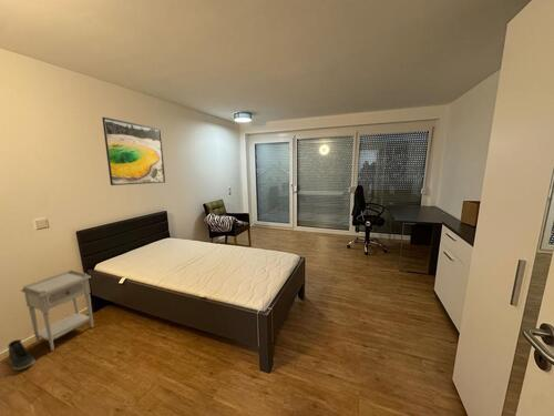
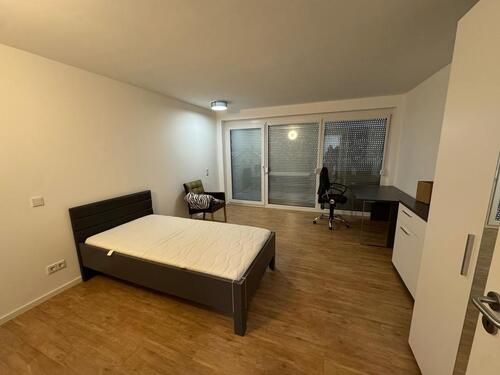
- nightstand (59, 304)
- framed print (137, 154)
- sneaker (19, 354)
